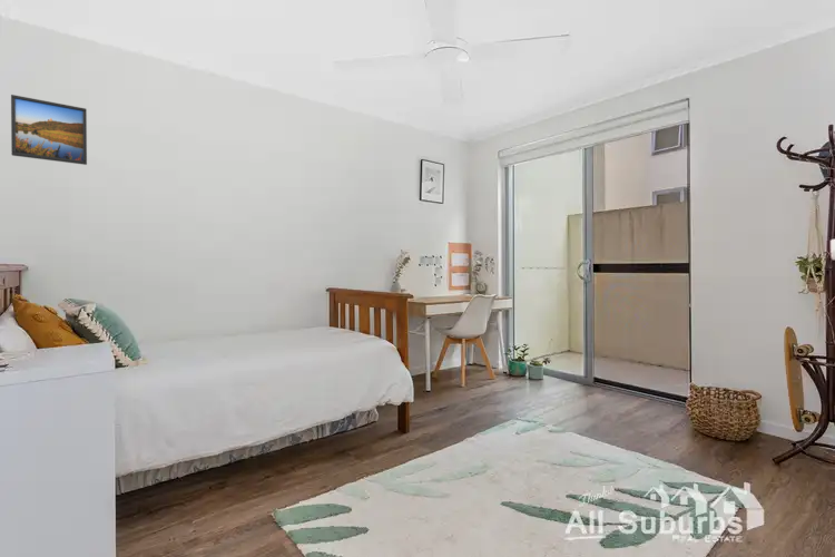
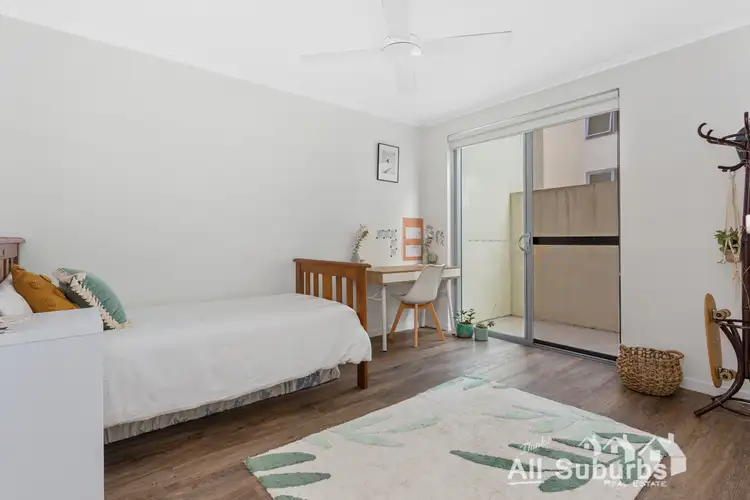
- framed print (50, 130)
